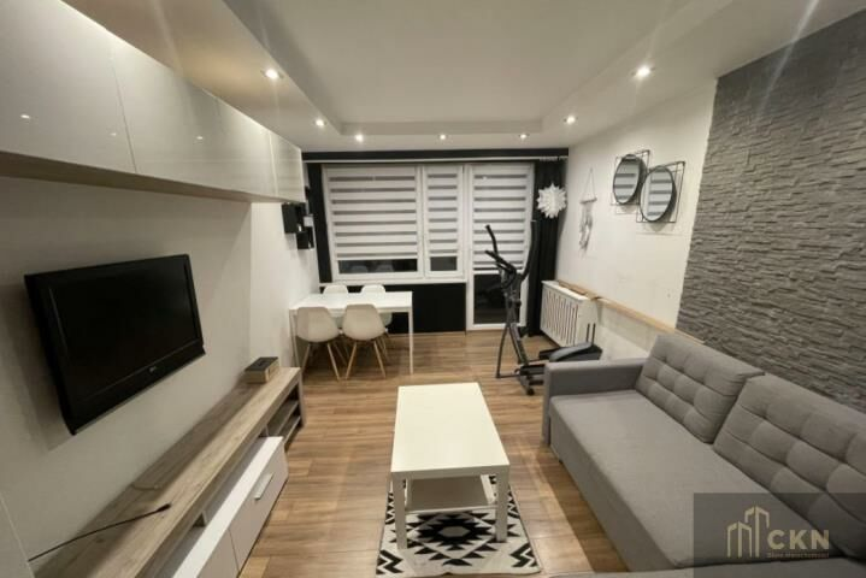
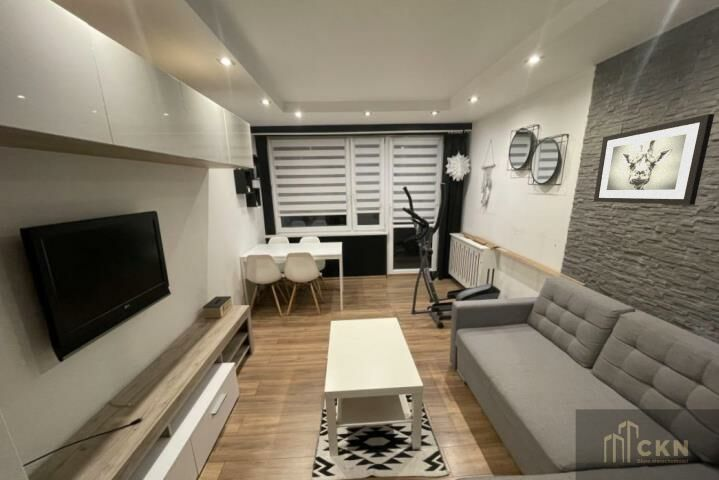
+ wall art (642, 166)
